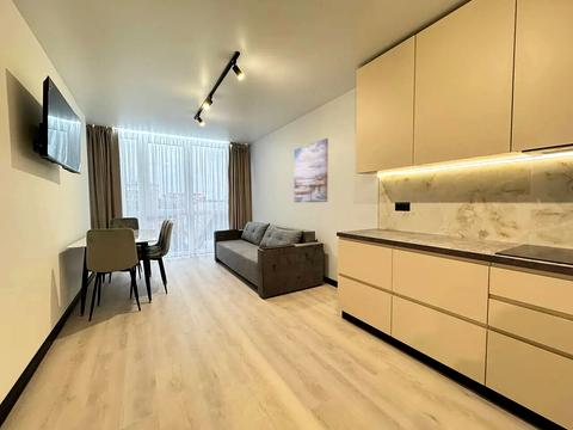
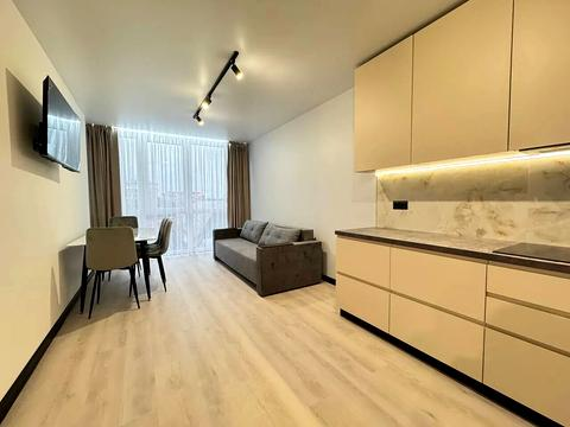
- wall art (309, 173)
